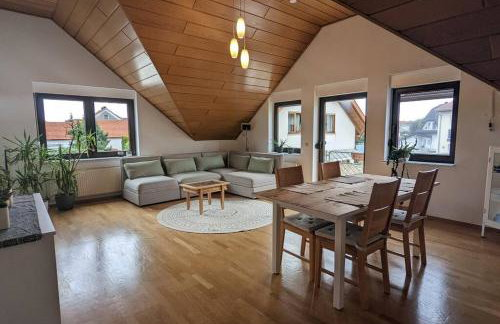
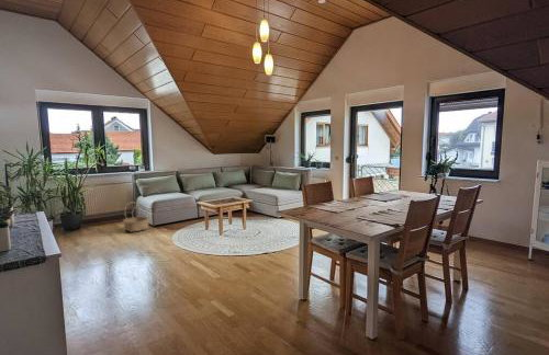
+ basket (135, 217)
